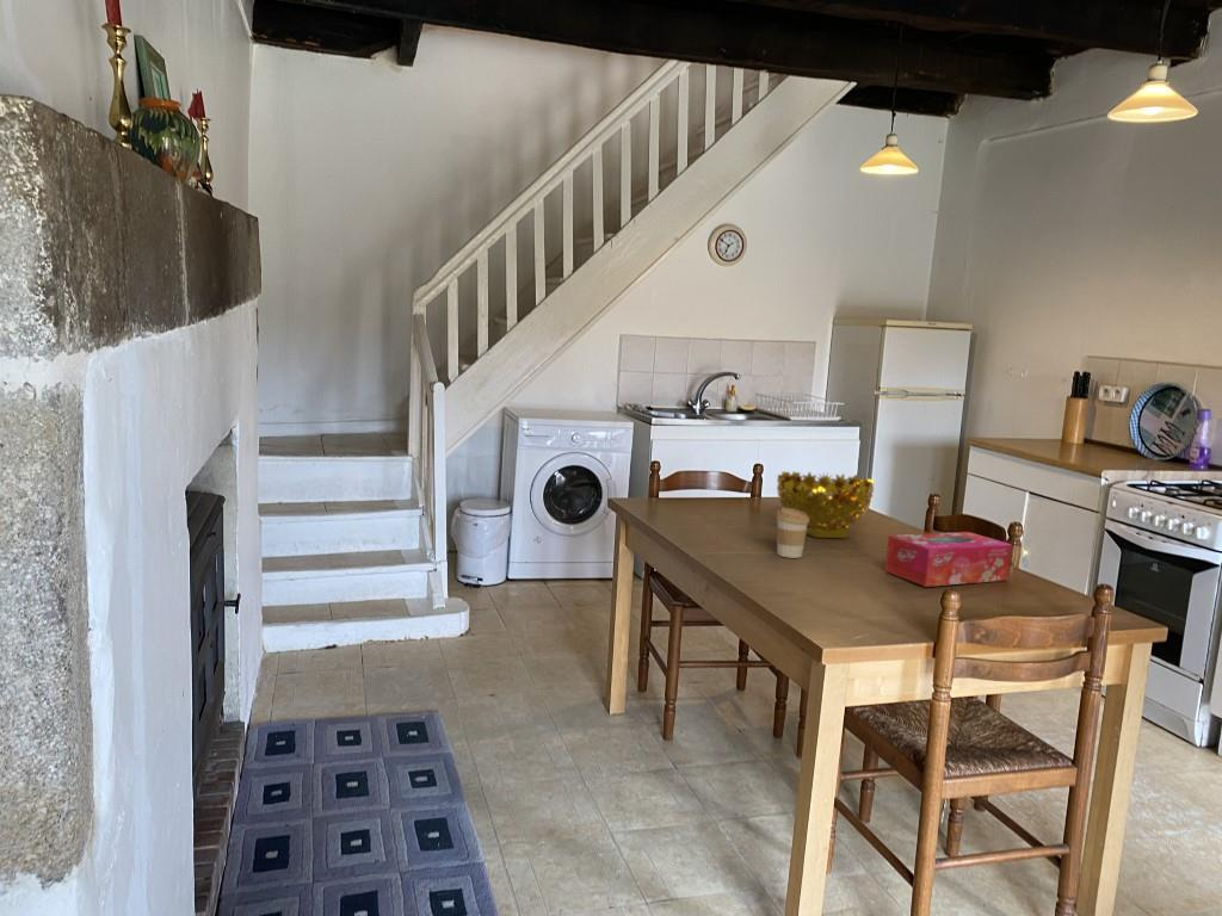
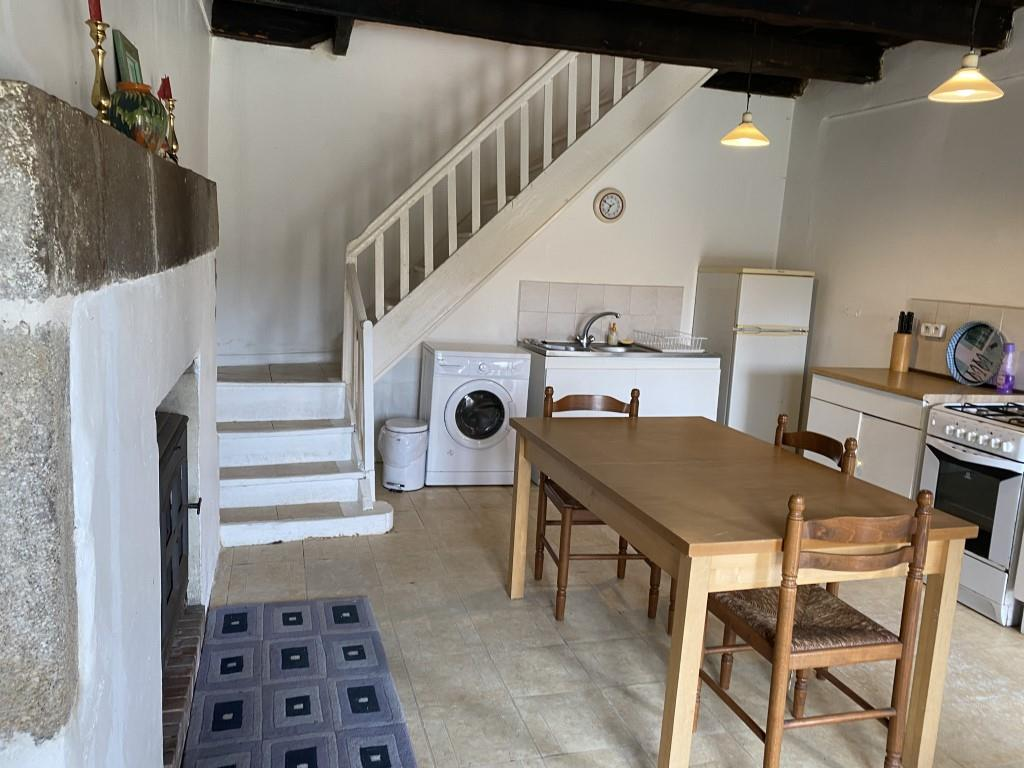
- tissue box (948, 557)
- decorative bowl (822, 503)
- coffee cup (791, 532)
